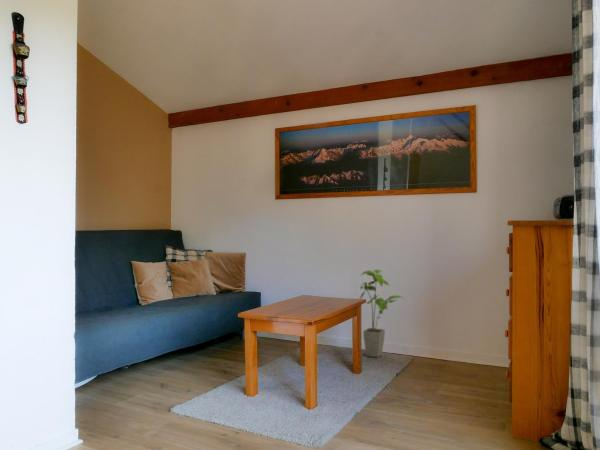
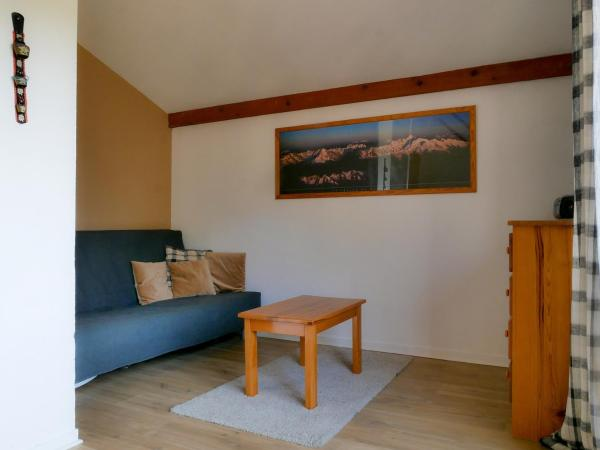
- house plant (379, 313)
